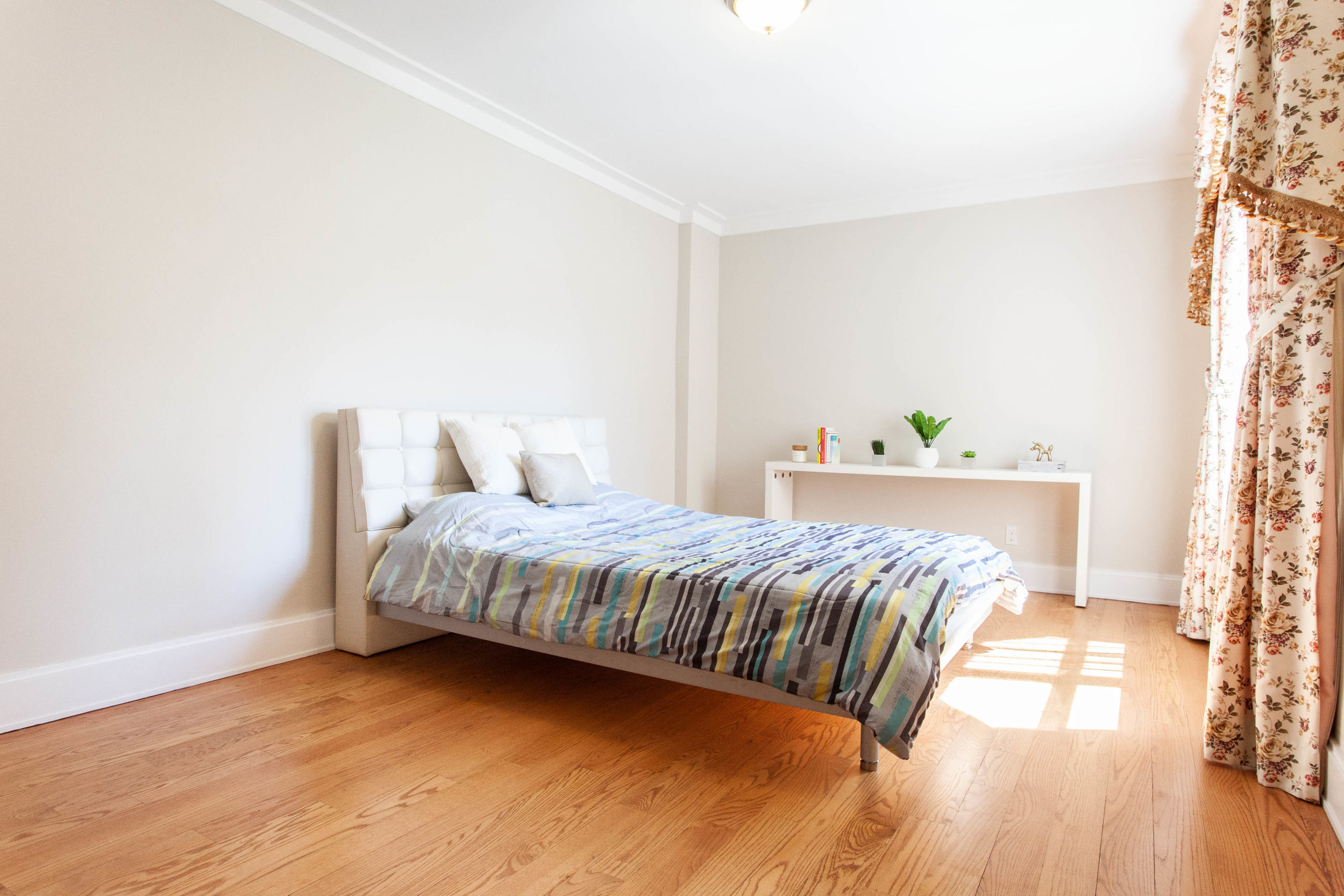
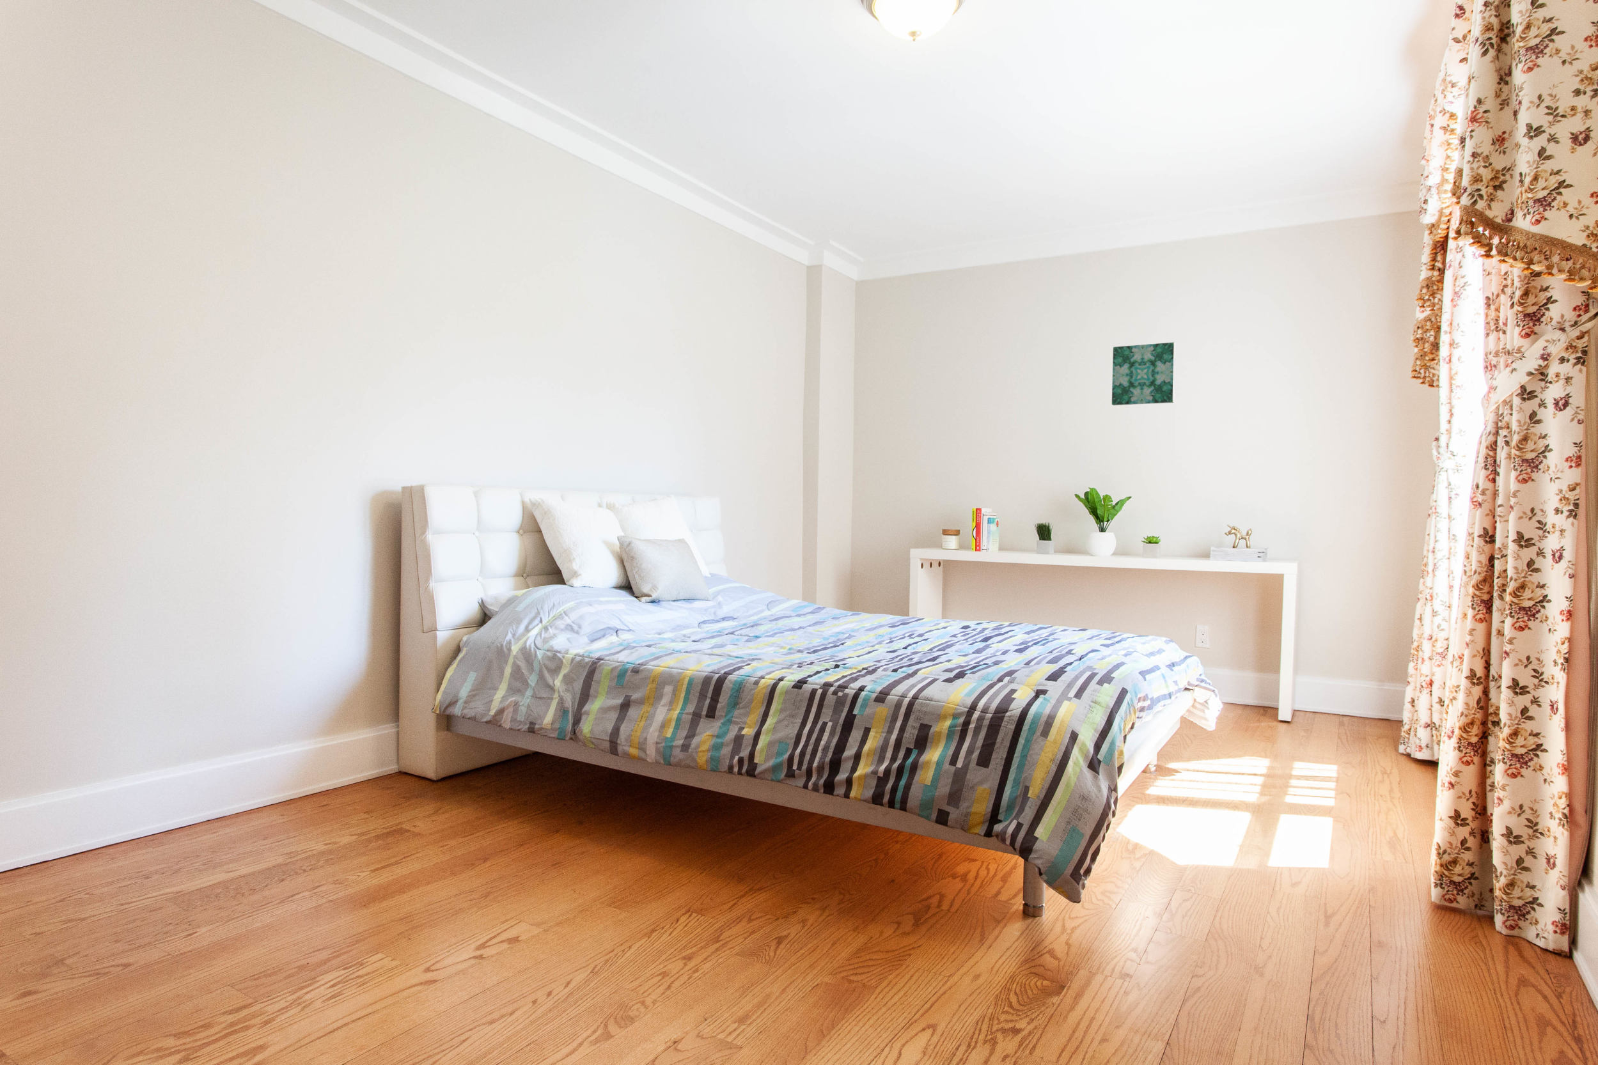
+ wall art (1143, 374)
